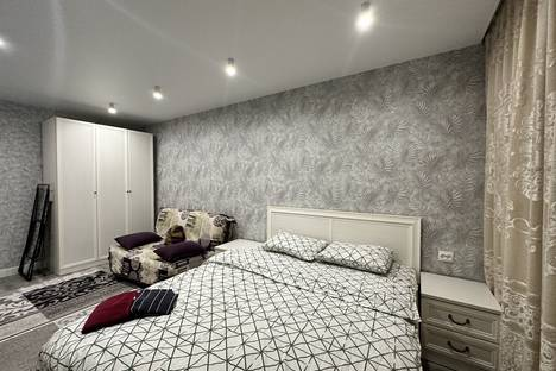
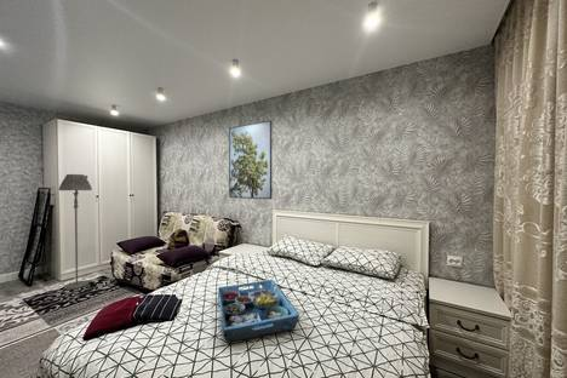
+ serving tray (253, 304)
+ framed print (248, 161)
+ floor lamp (75, 229)
